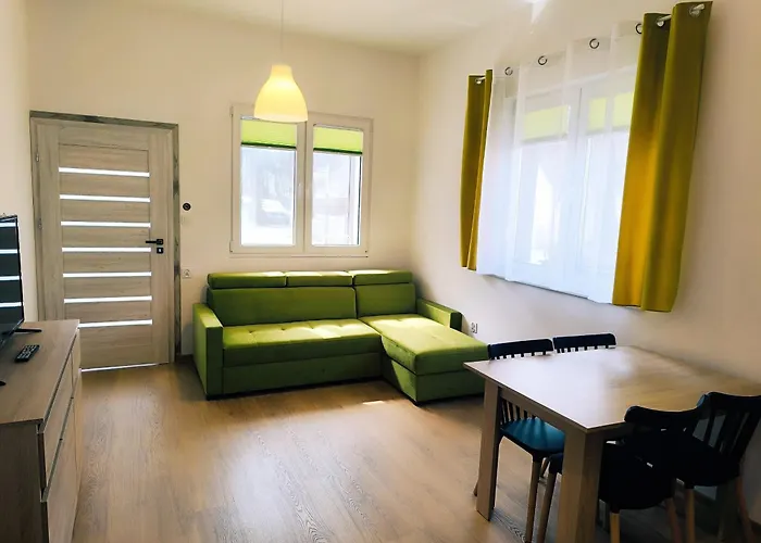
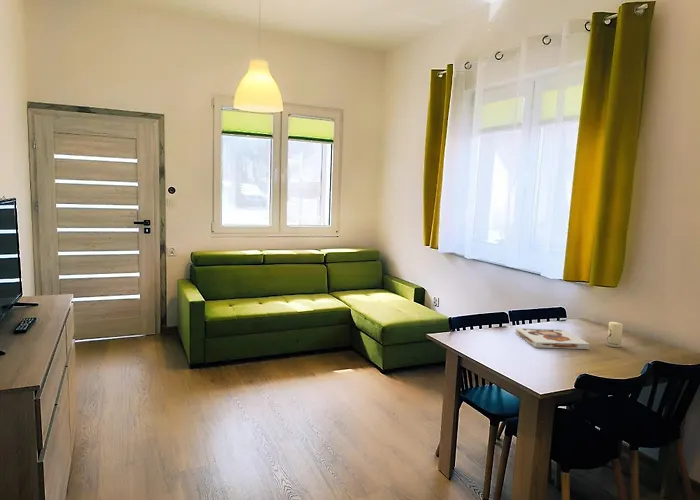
+ board game (550, 337)
+ candle (614, 334)
